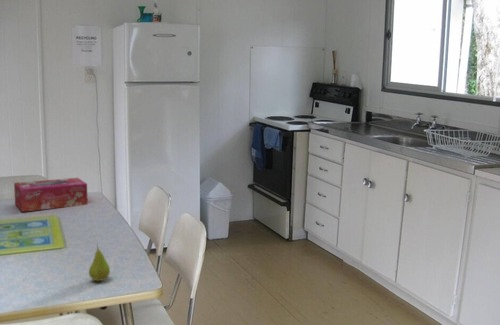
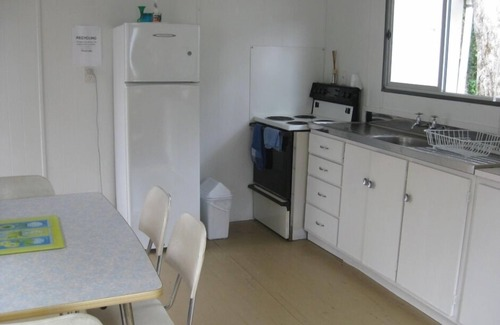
- fruit (99, 262)
- tissue box (51, 193)
